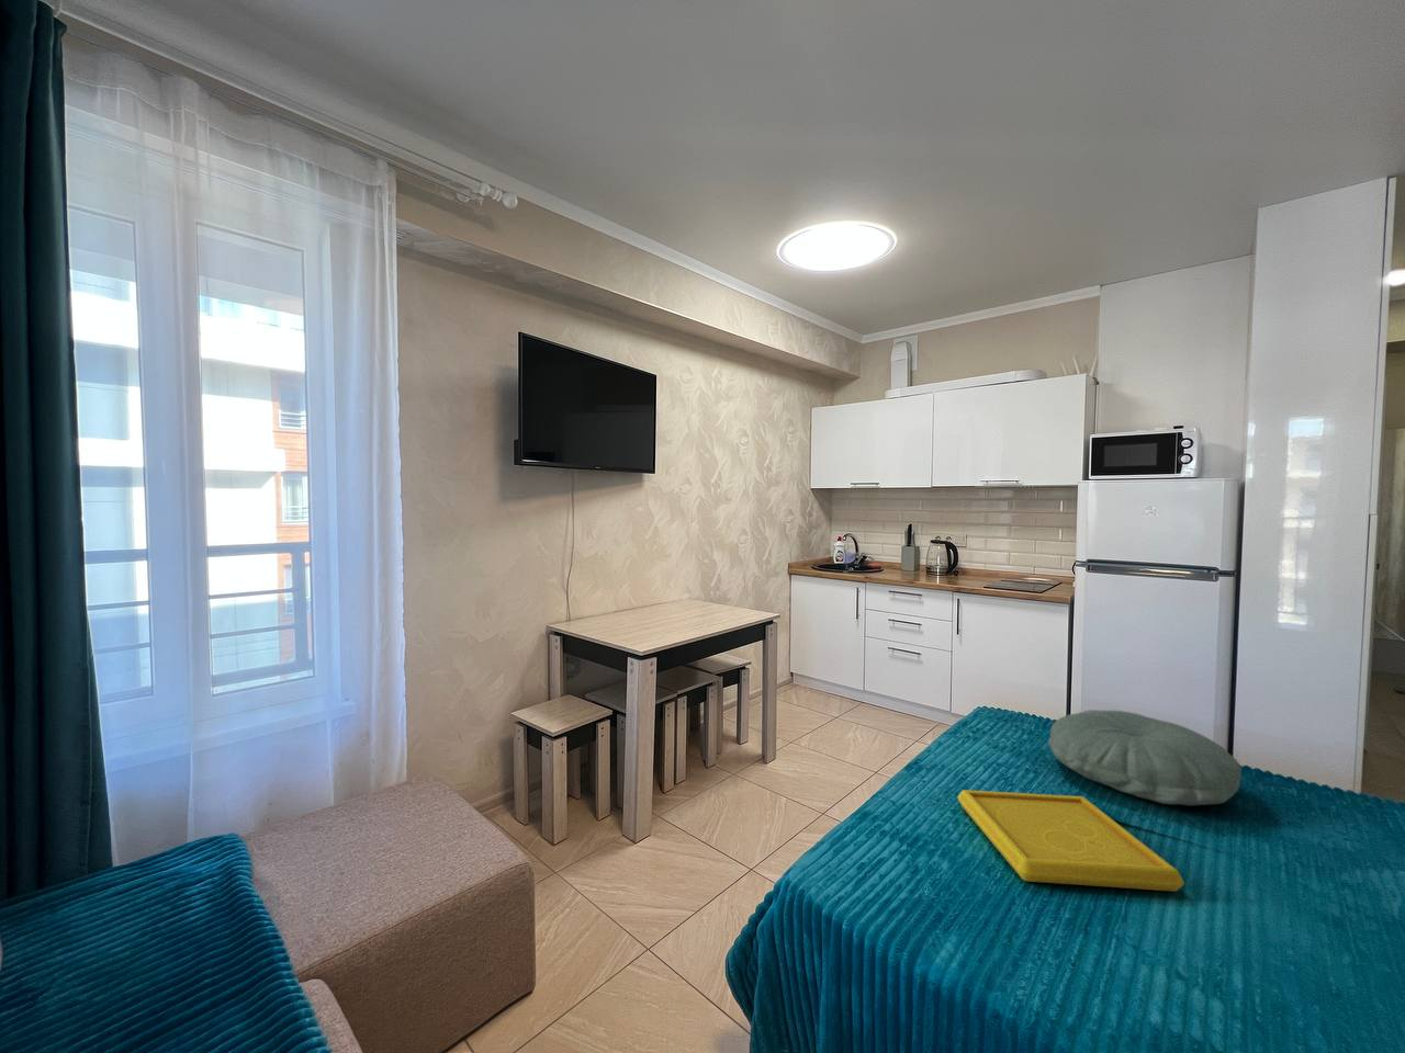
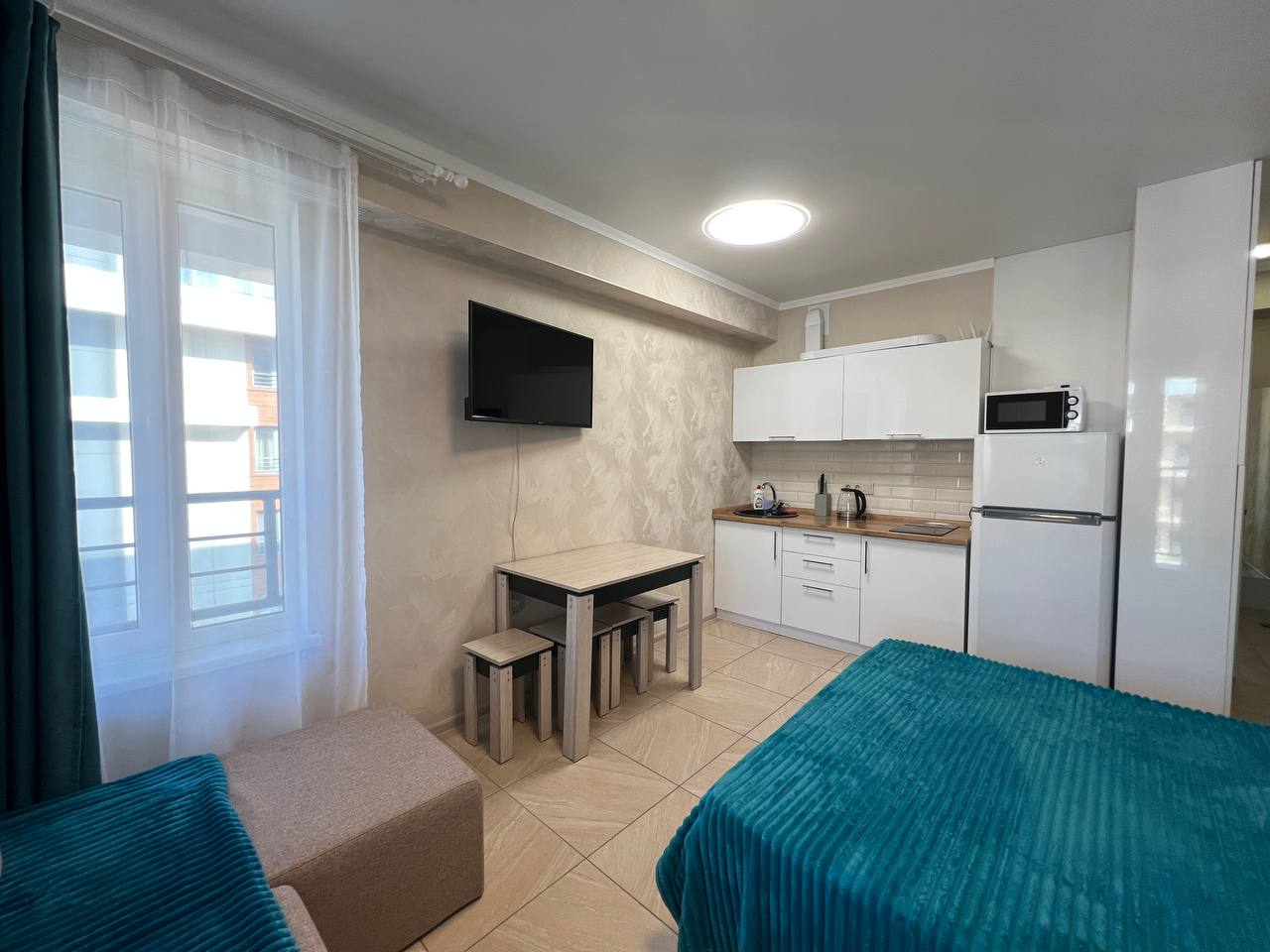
- pillow (1137, 750)
- serving tray (1055, 834)
